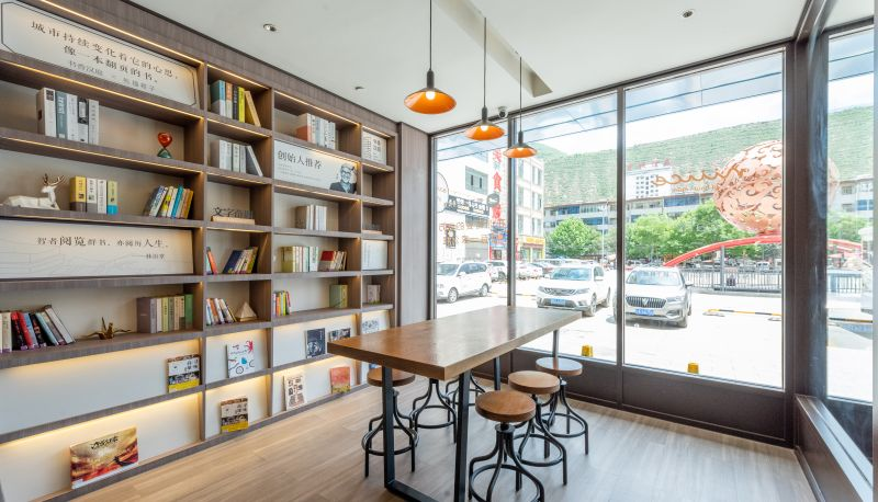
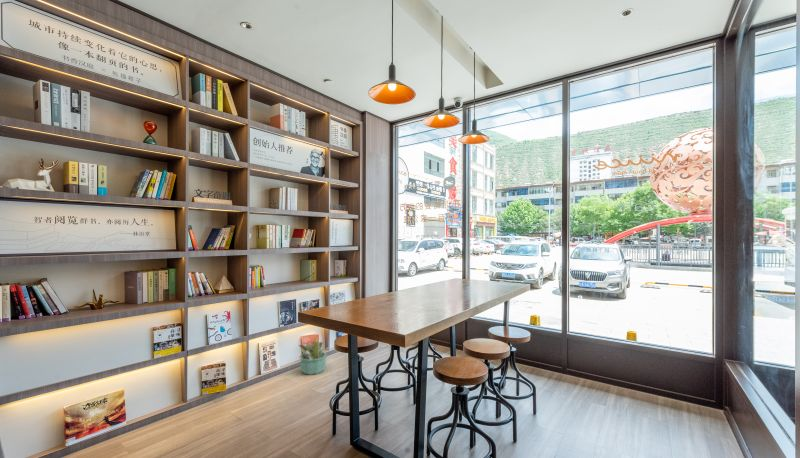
+ decorative plant (314, 355)
